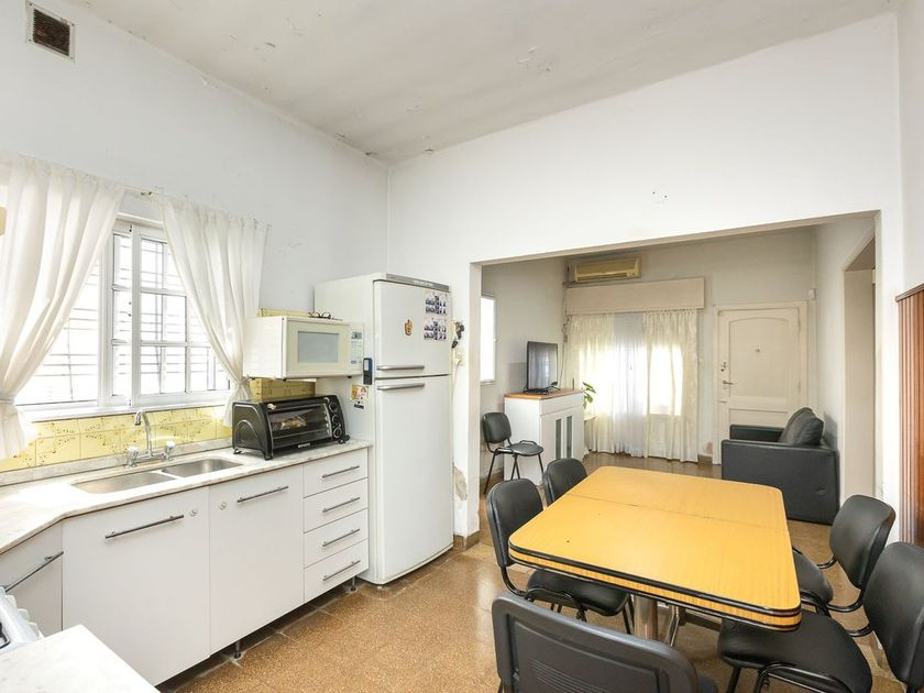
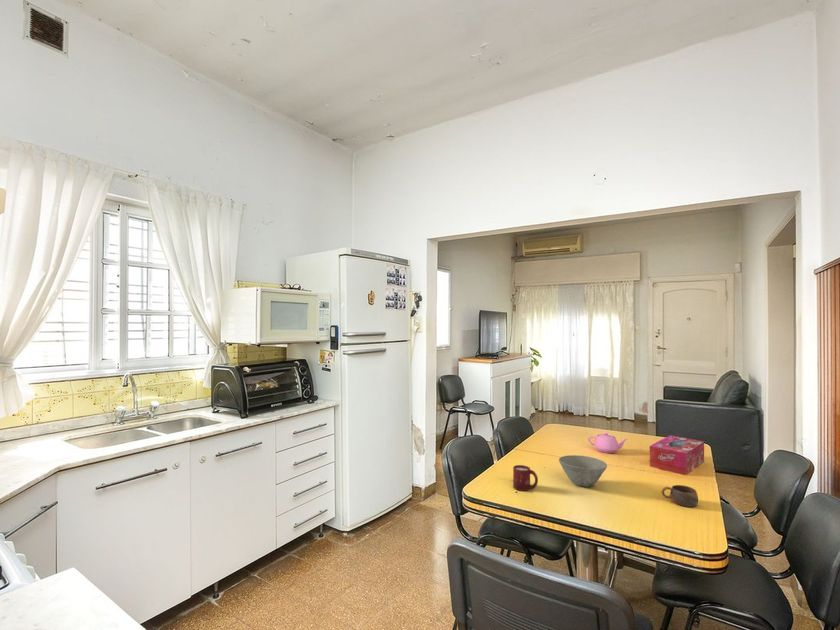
+ cup (679, 494)
+ bowl (582, 472)
+ cup (525, 478)
+ tissue box (677, 453)
+ teapot (607, 442)
